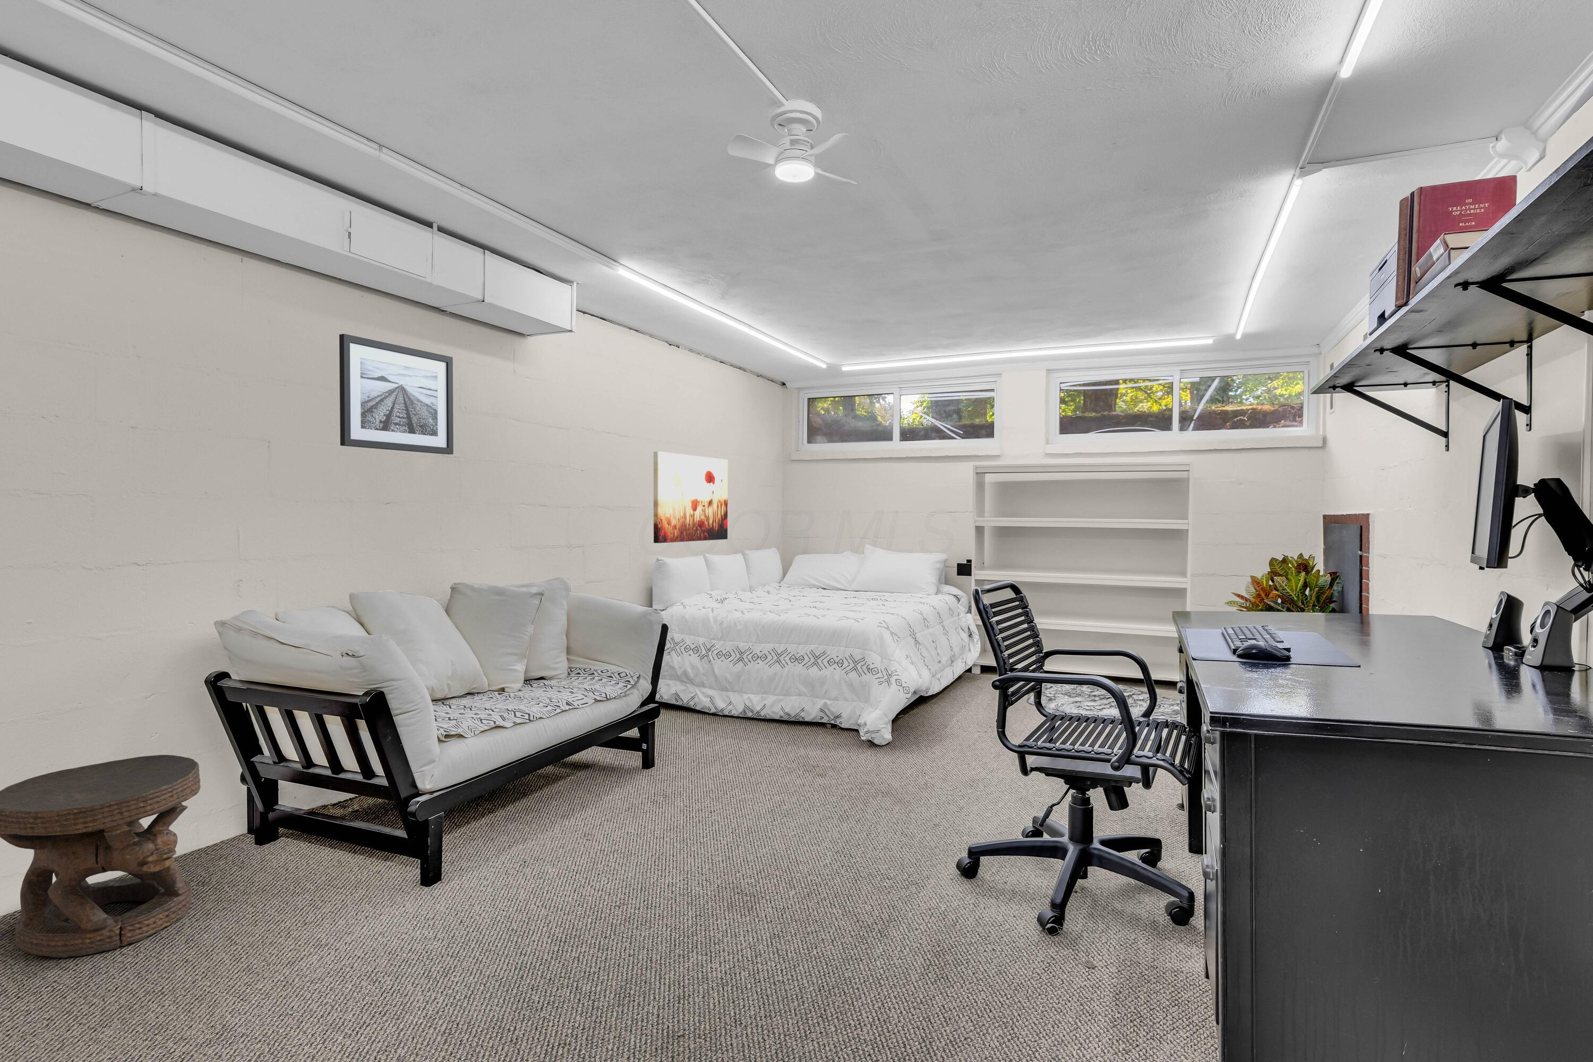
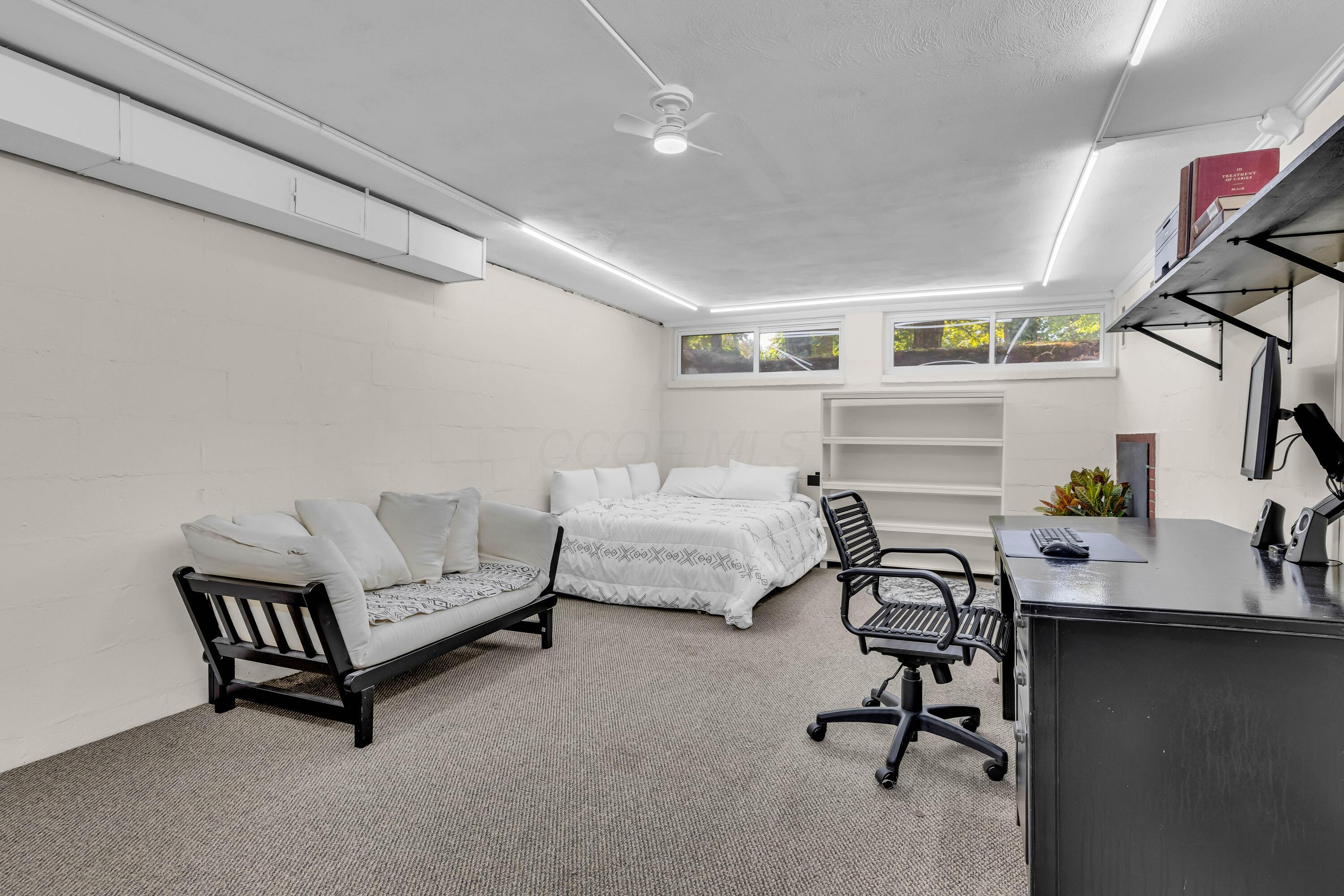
- carved stool (105, 849)
- wall art (693, 498)
- wall art (399, 398)
